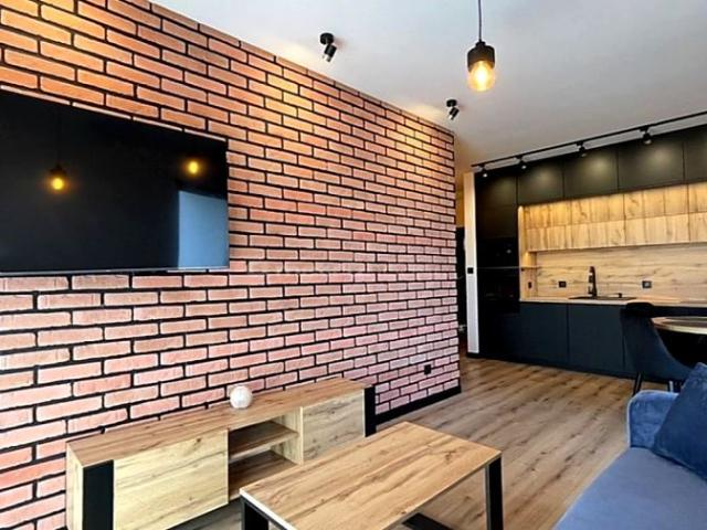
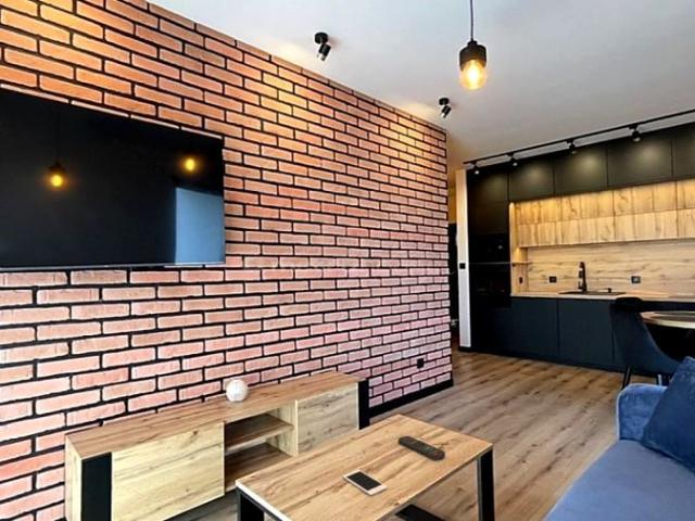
+ cell phone (364, 481)
+ remote control (420, 446)
